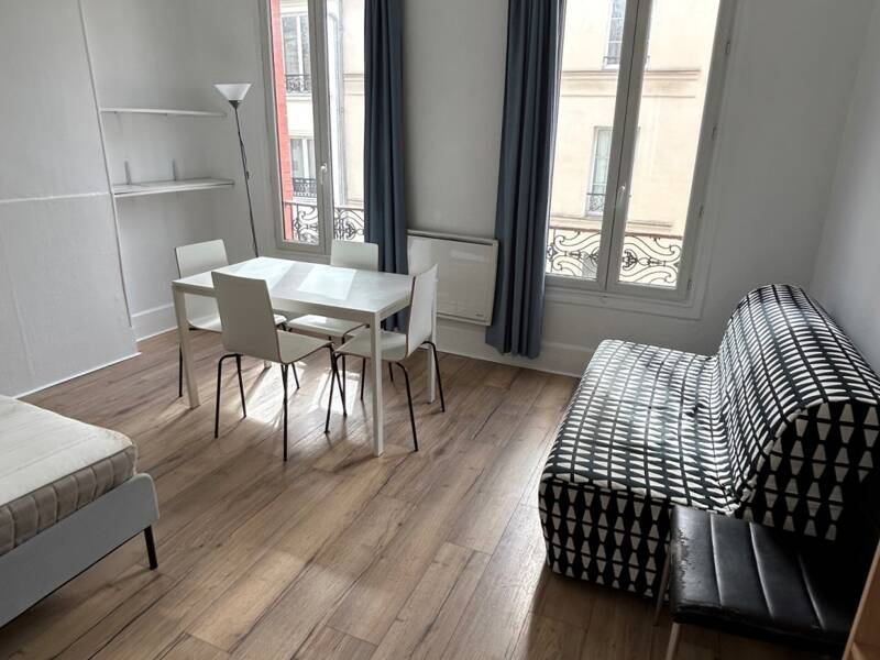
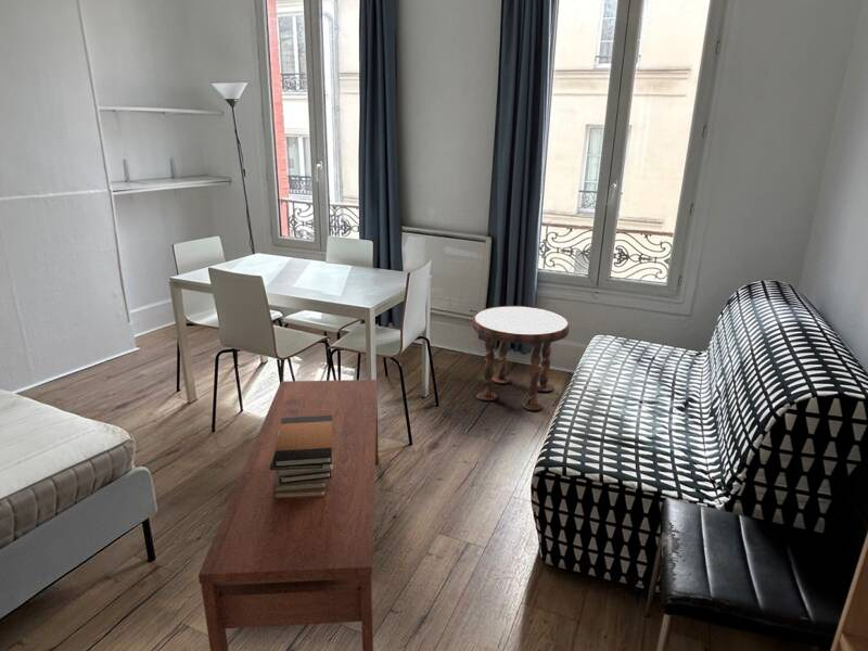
+ coffee table (316, 498)
+ book stack (304, 454)
+ side table (506, 354)
